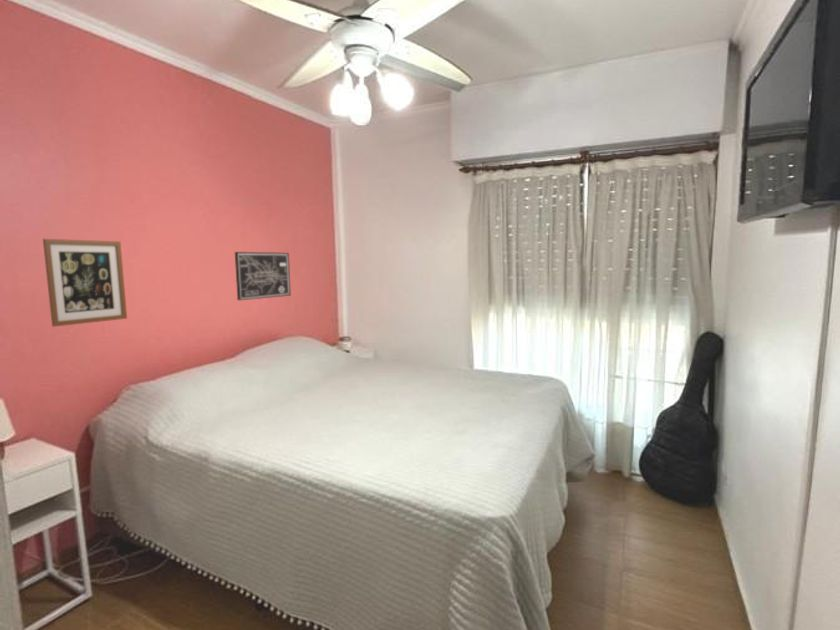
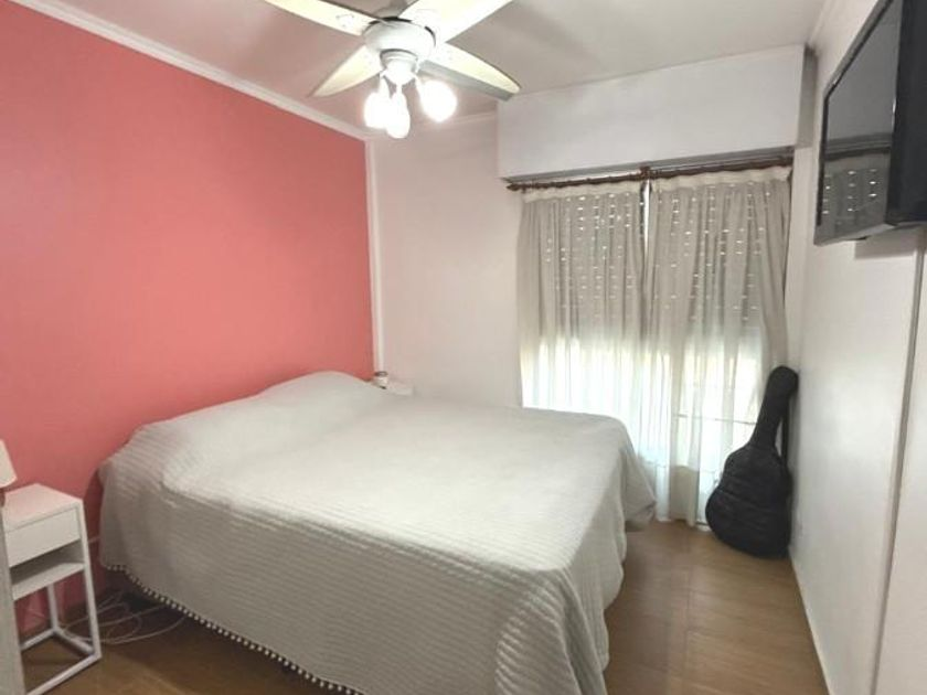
- wall art (264, 275)
- wall art (88, 281)
